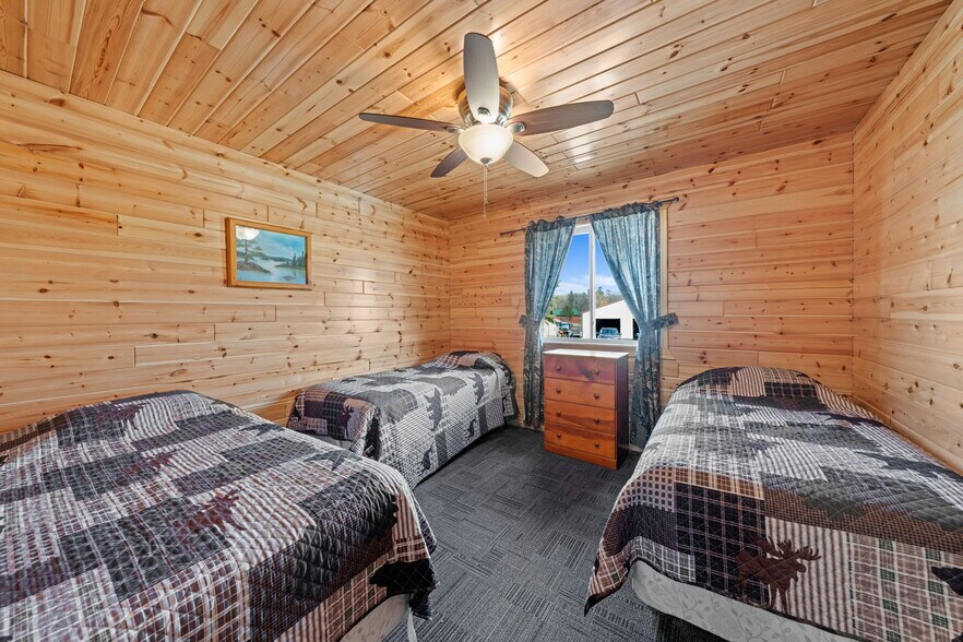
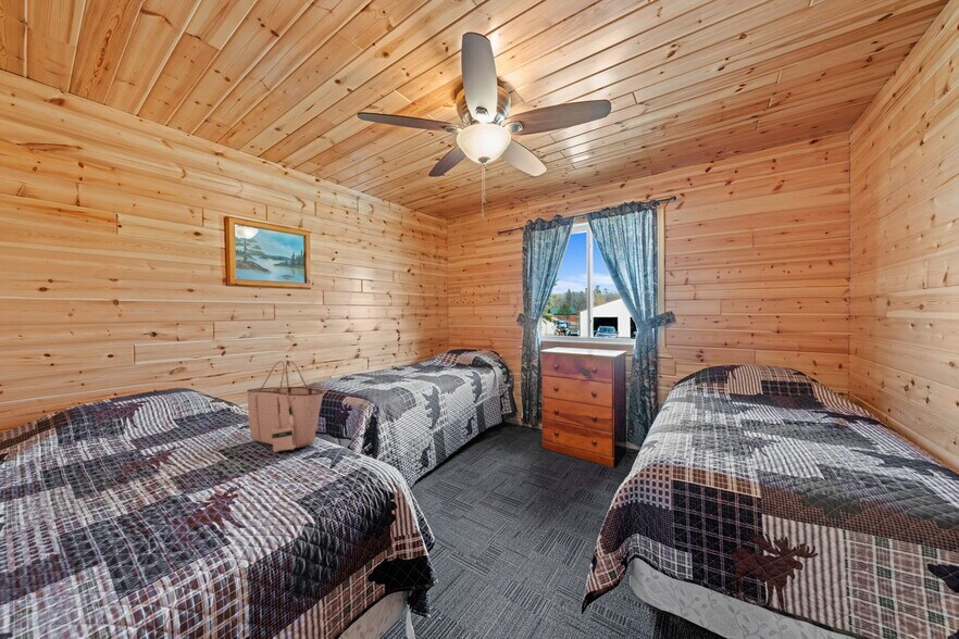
+ tote bag (282, 401)
